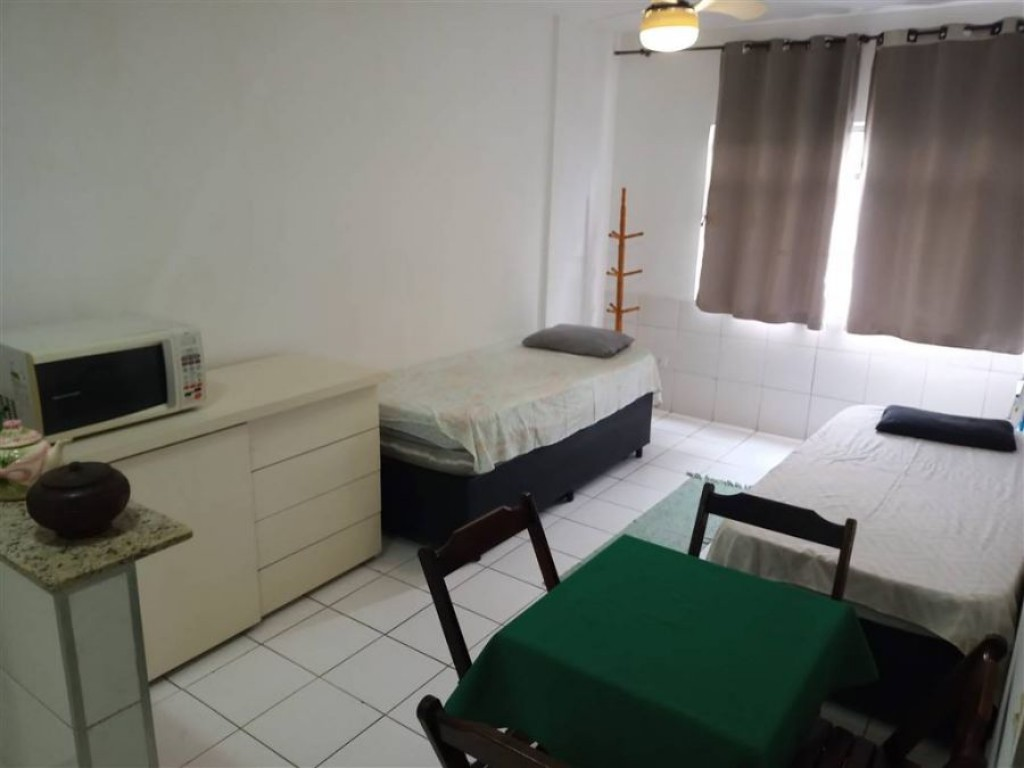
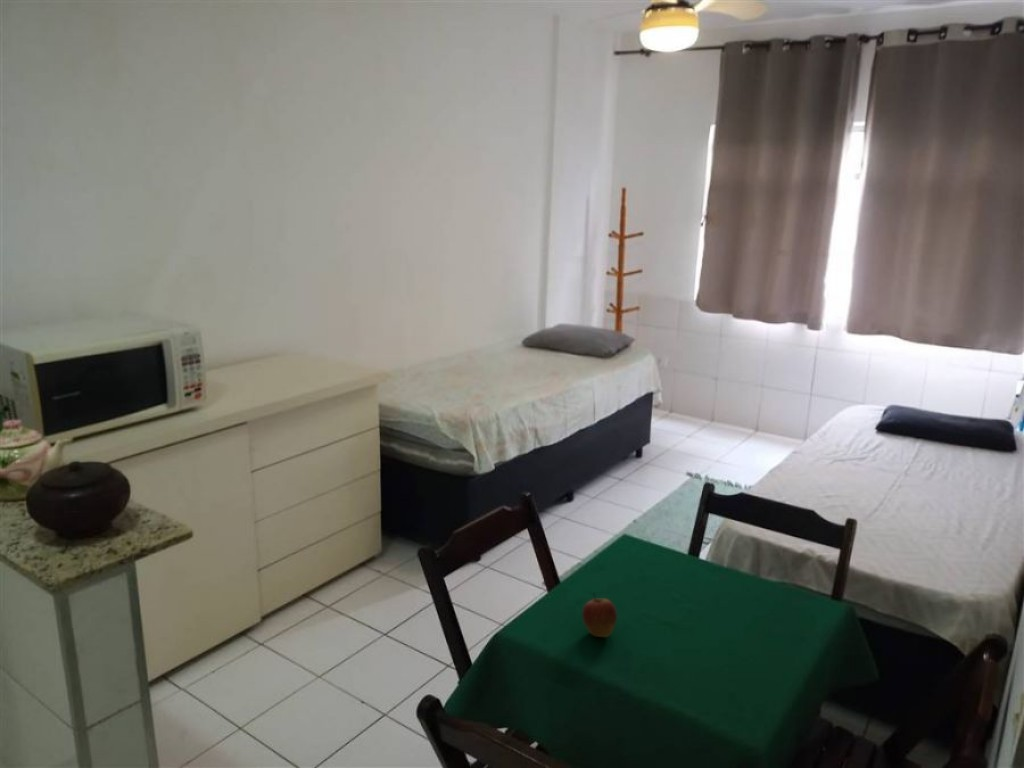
+ fruit (599, 614)
